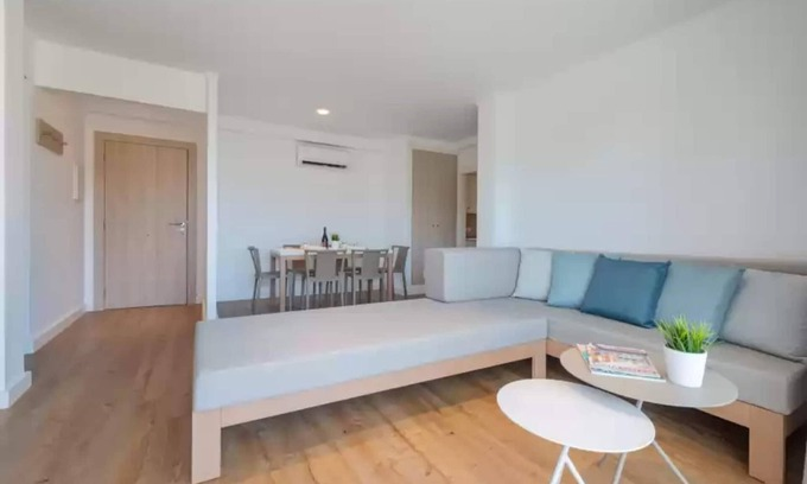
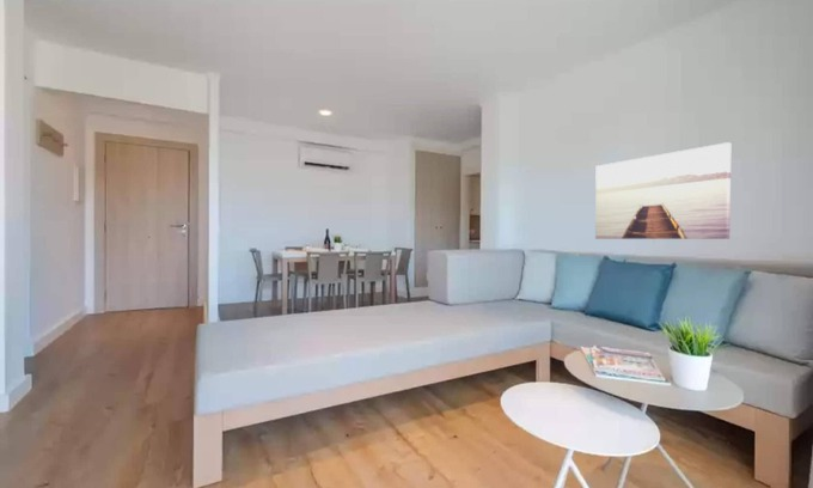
+ wall art (653, 197)
